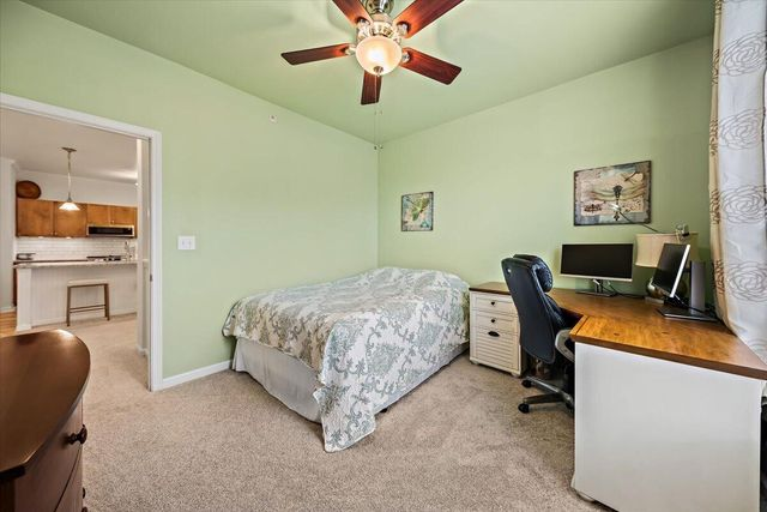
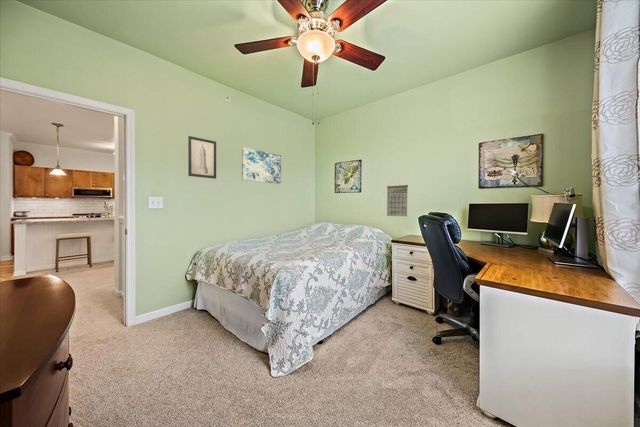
+ wall art (262, 166)
+ calendar (397, 197)
+ wall art (202, 158)
